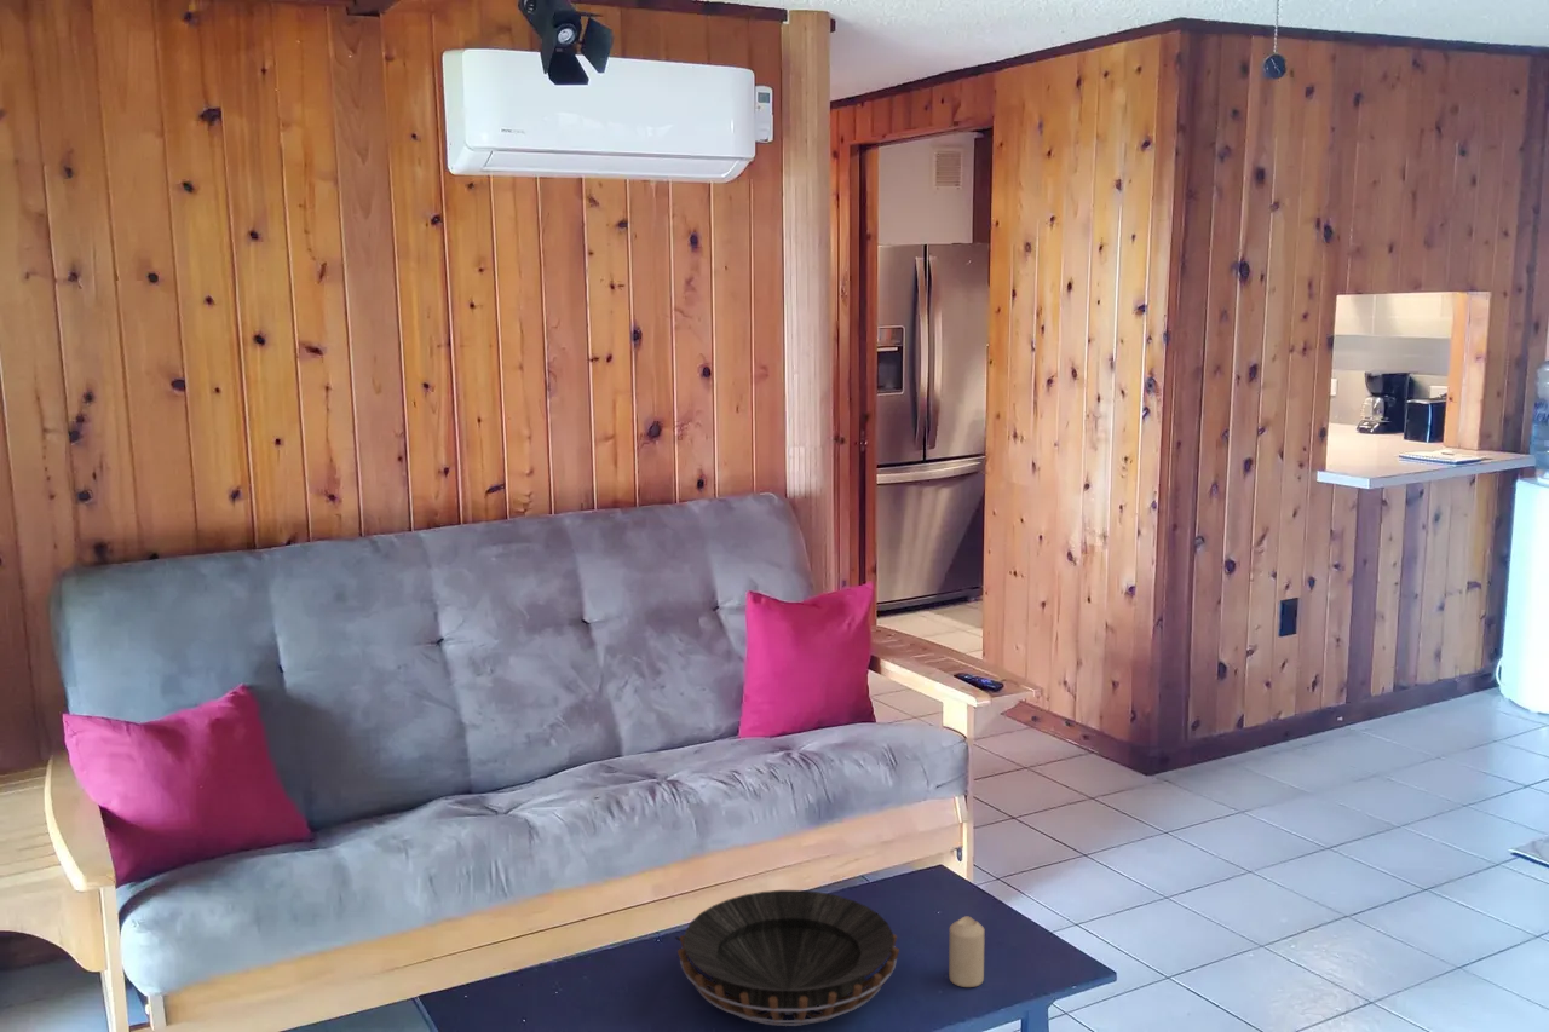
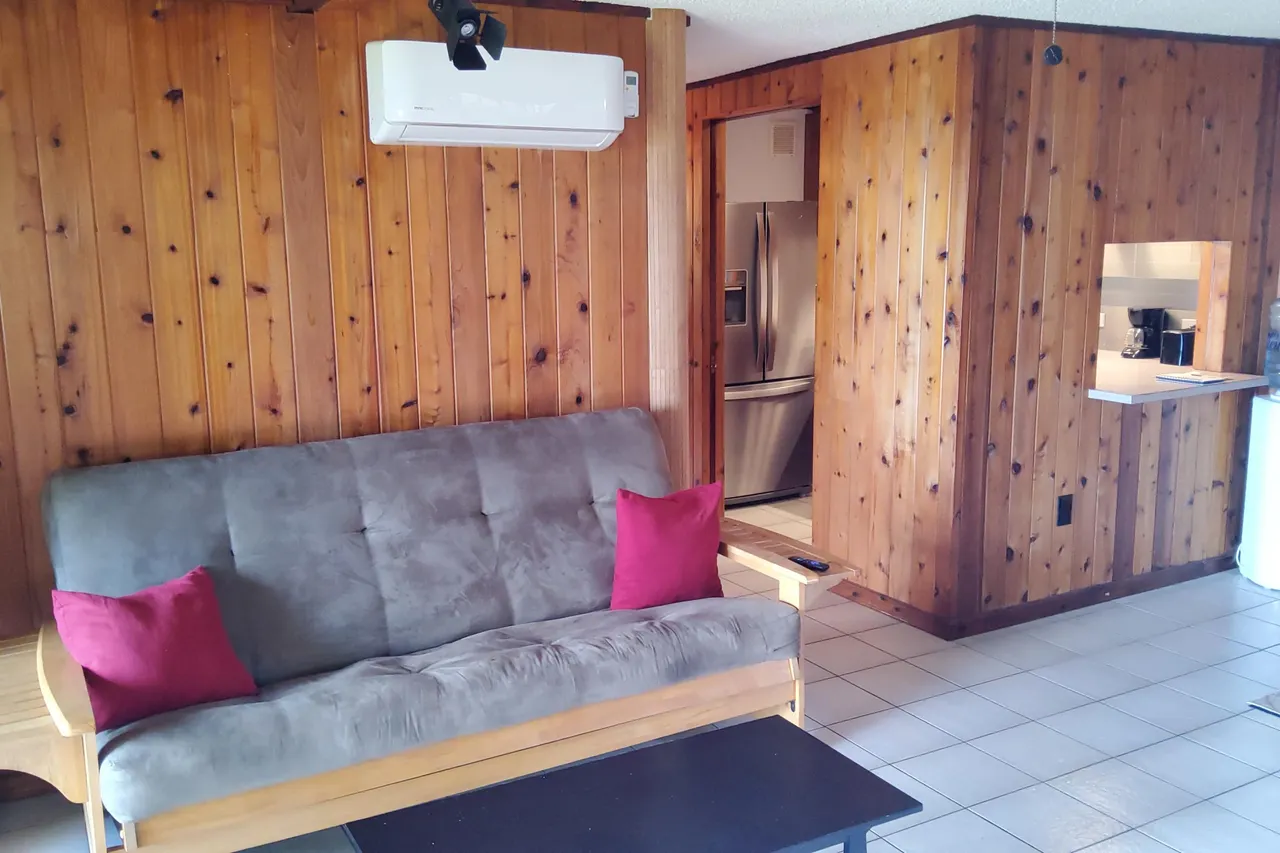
- decorative bowl (785, 965)
- candle (966, 950)
